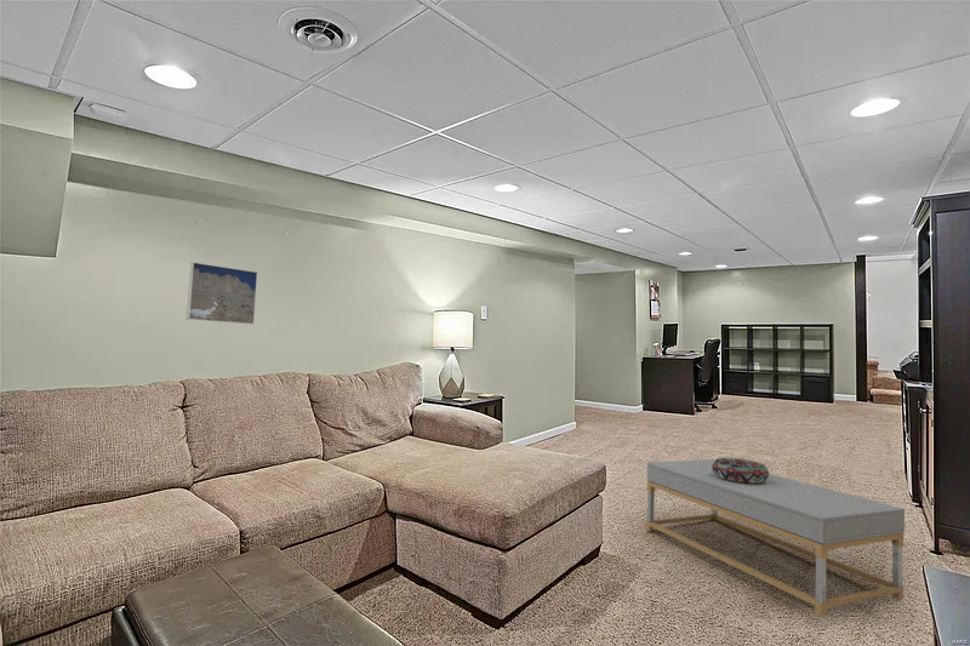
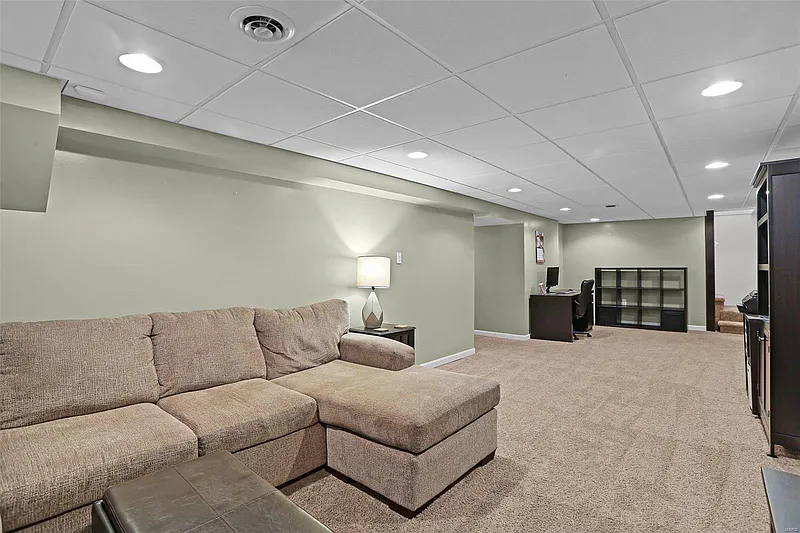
- decorative bowl (740, 469)
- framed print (223, 295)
- coffee table (757, 521)
